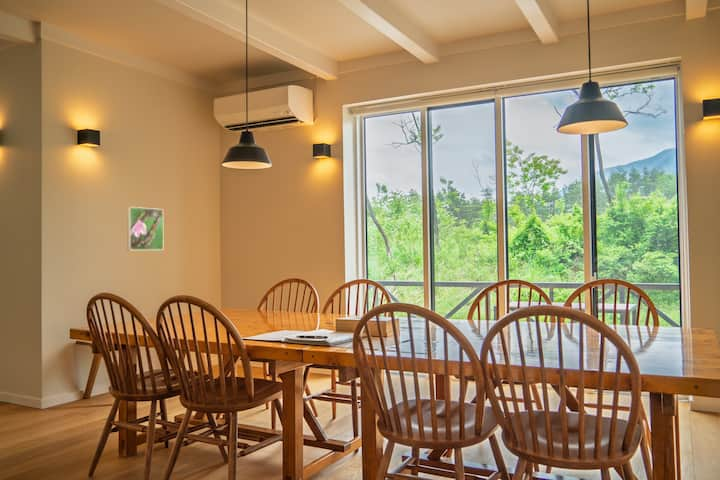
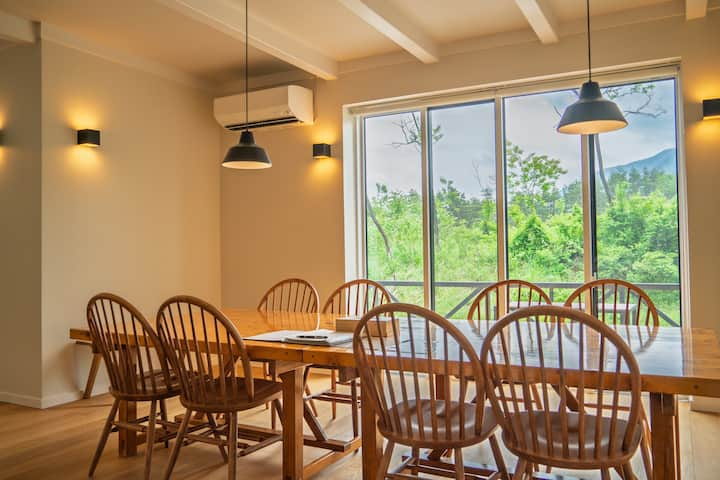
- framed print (145, 229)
